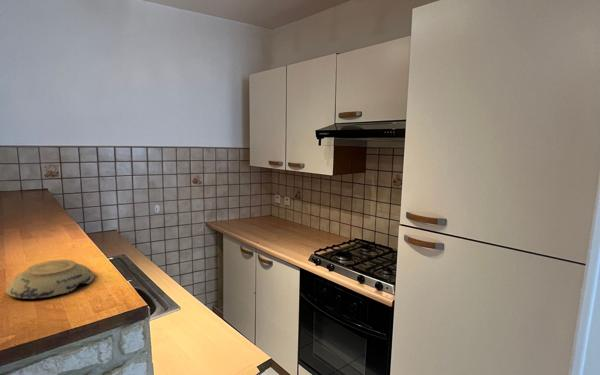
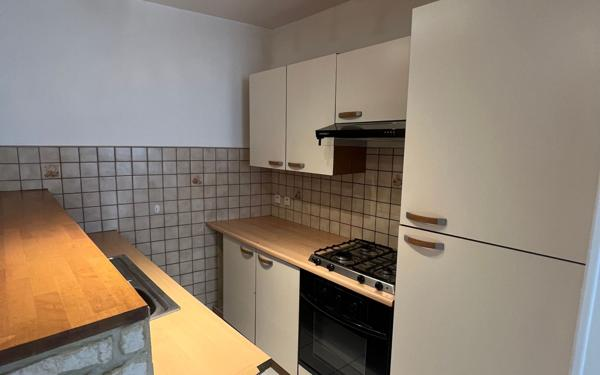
- decorative bowl (52, 274)
